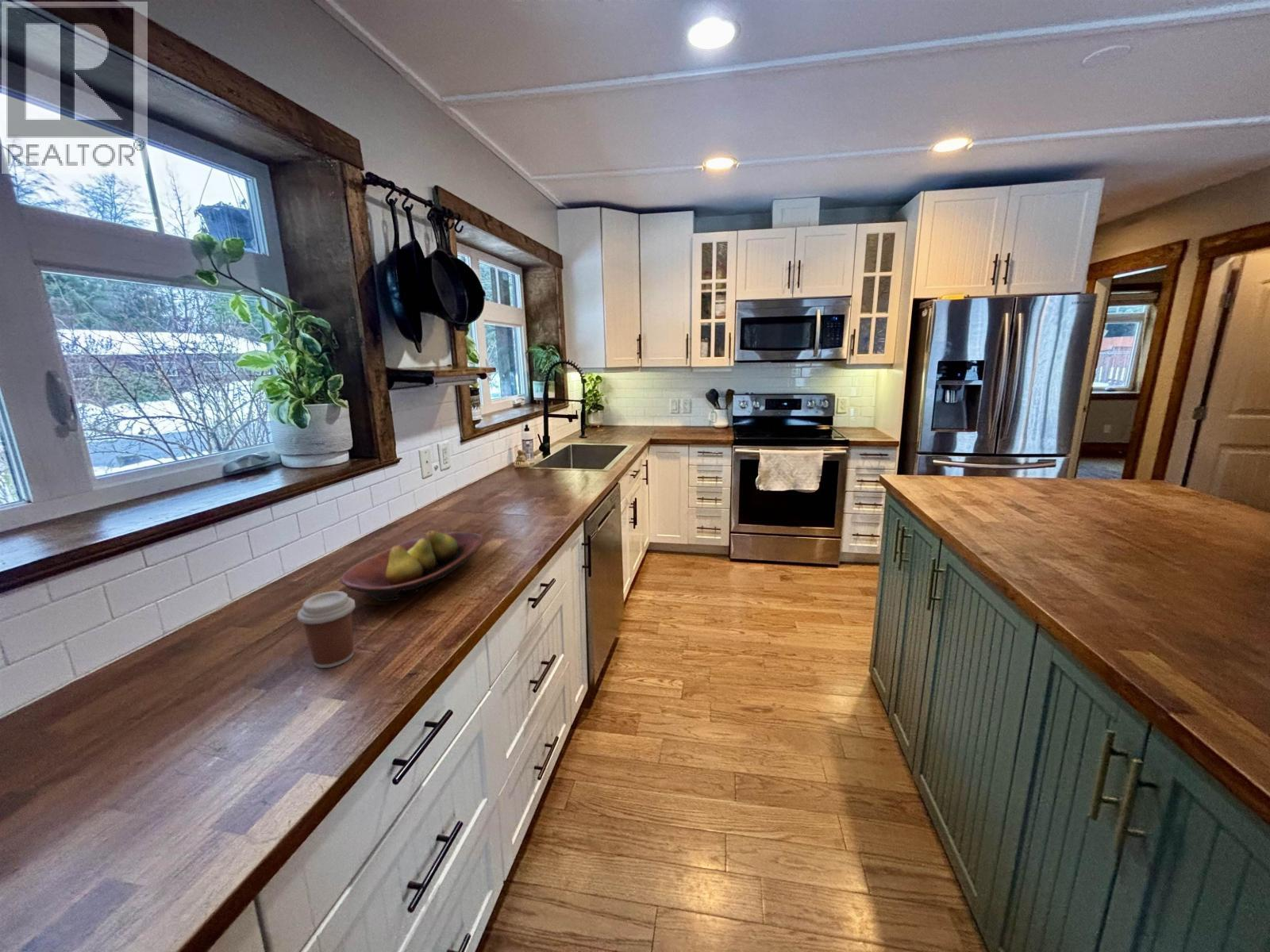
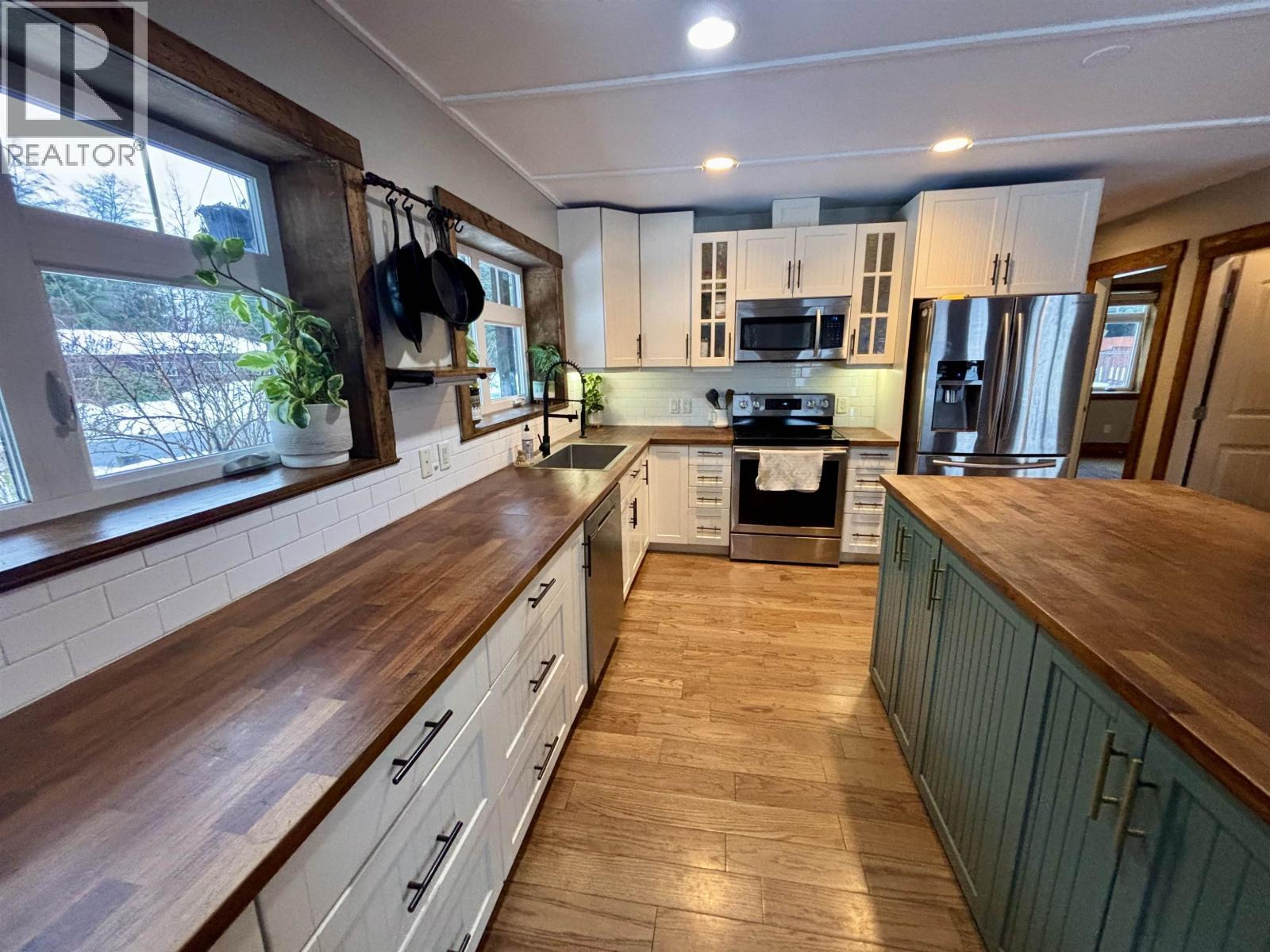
- coffee cup (329, 628)
- fruit bowl (418, 558)
